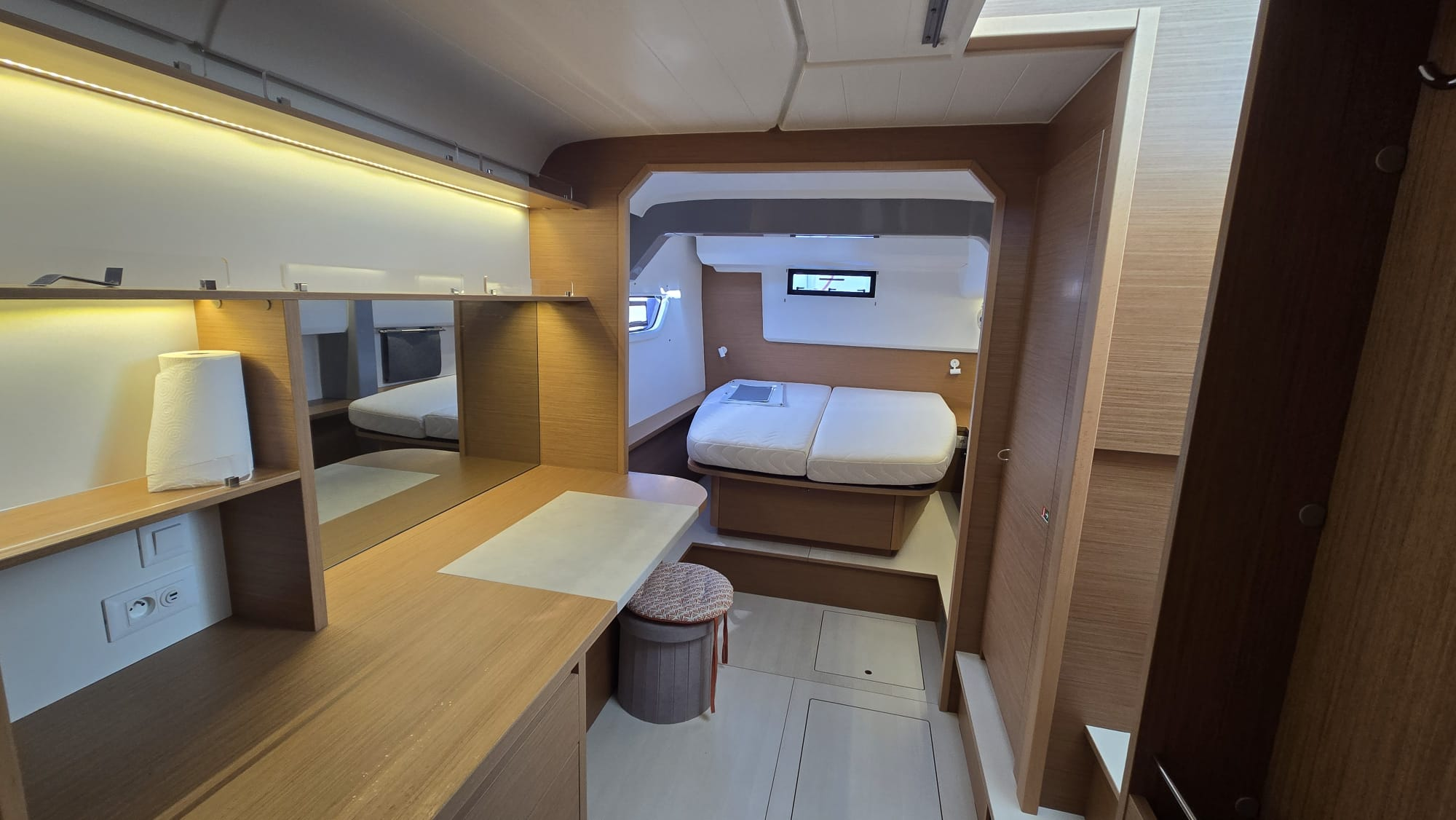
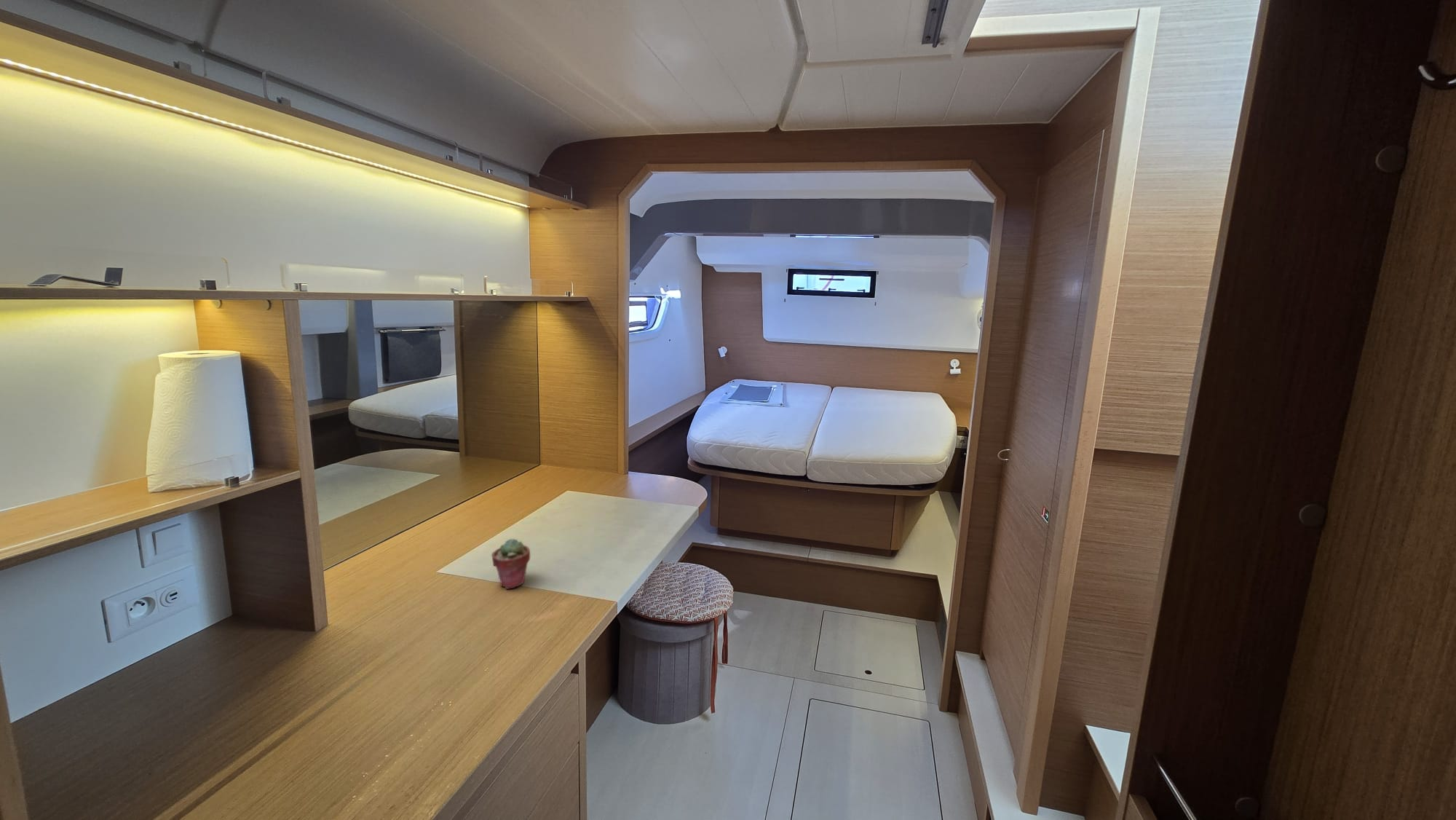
+ potted succulent (511, 561)
